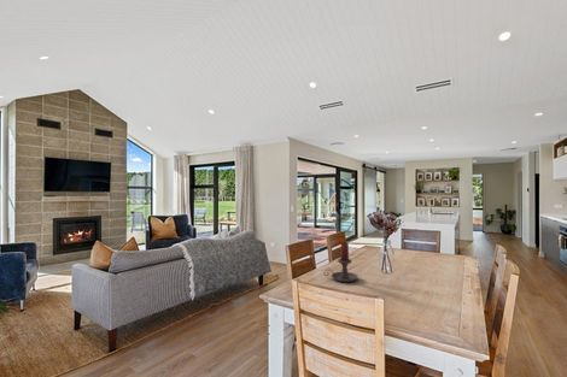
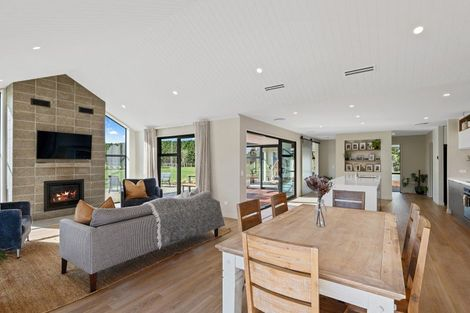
- candle holder (340, 260)
